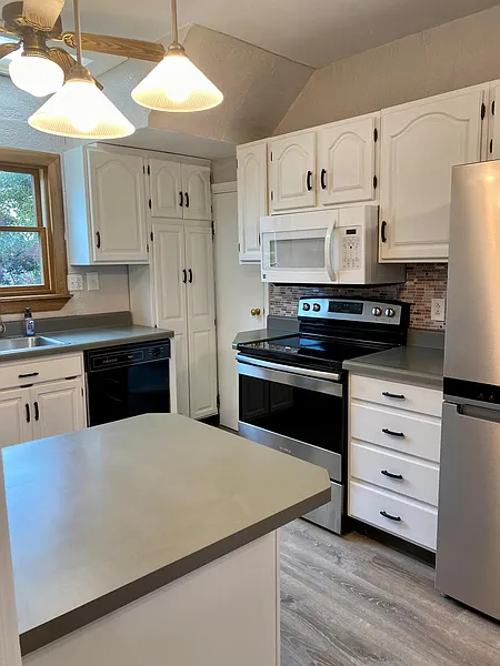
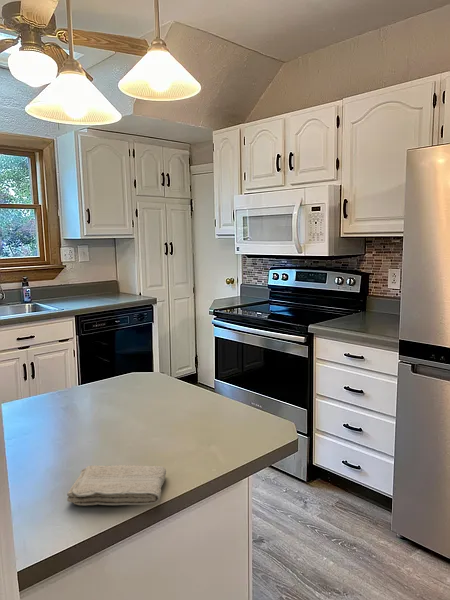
+ washcloth (119, 483)
